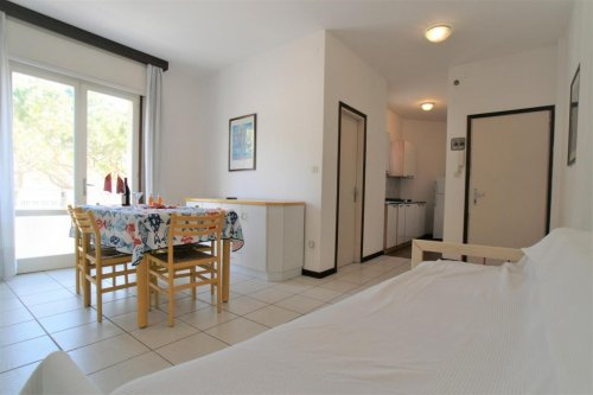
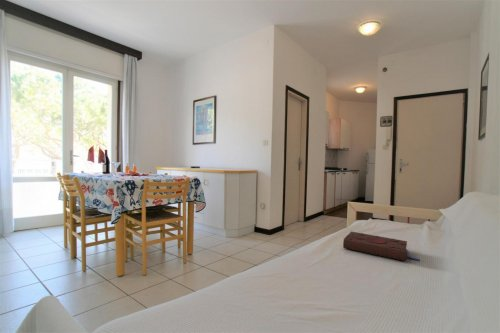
+ book (380, 245)
